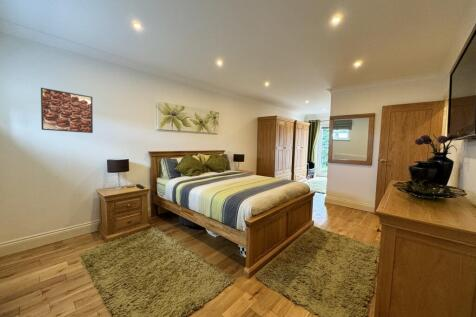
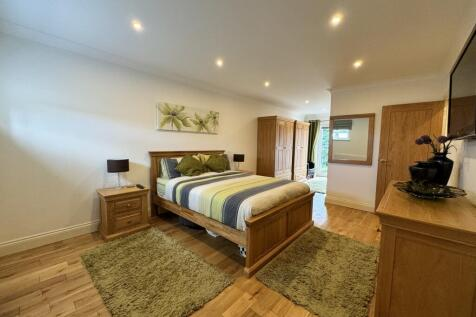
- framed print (68, 112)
